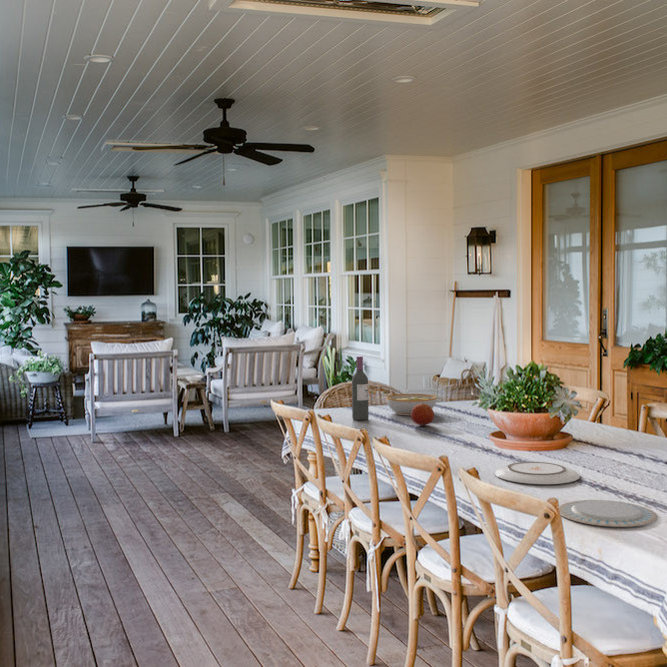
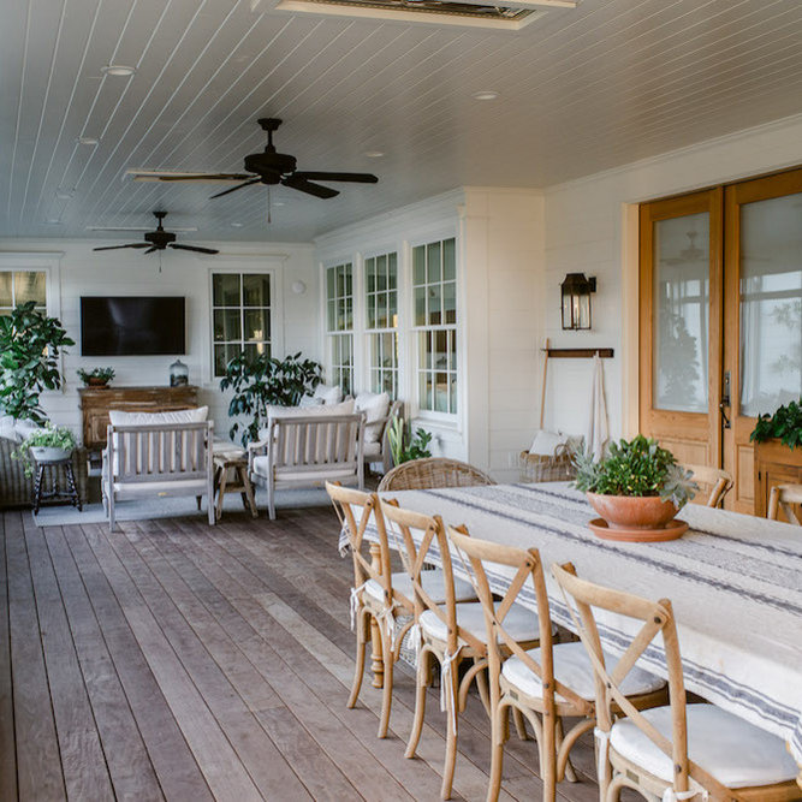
- fruit (422, 414)
- plate (536, 471)
- chinaware (606, 510)
- bowl (411, 404)
- wine bottle (360, 387)
